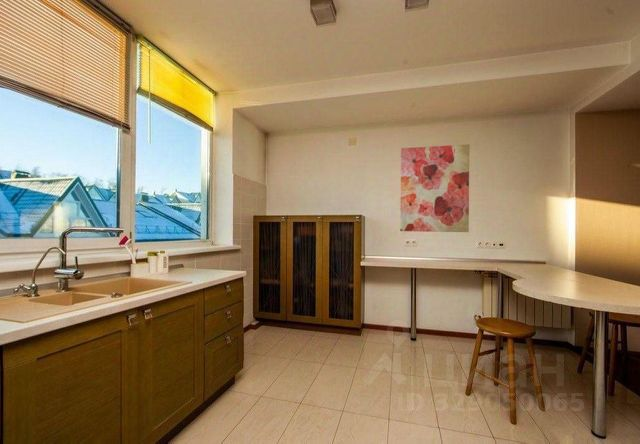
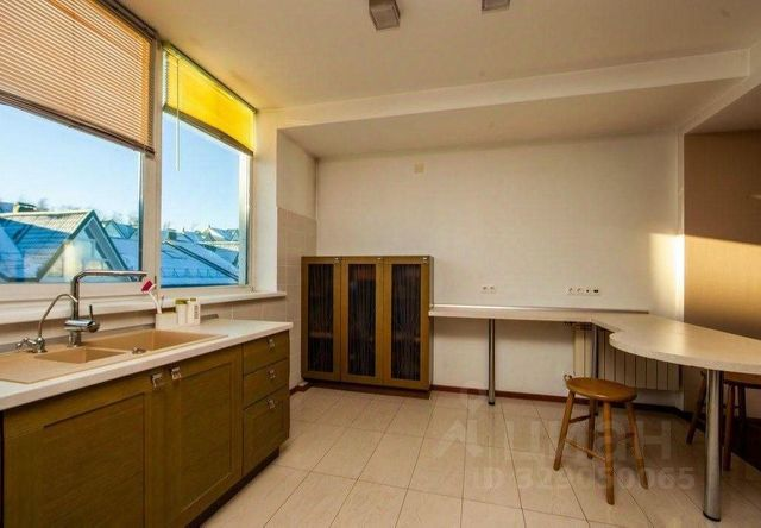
- wall art (433, 189)
